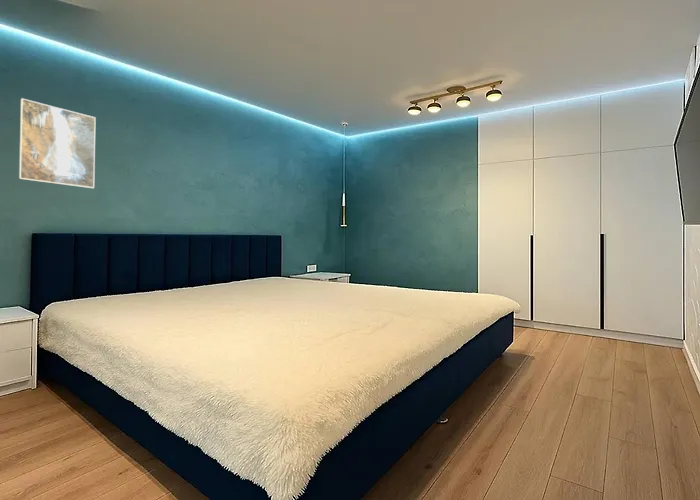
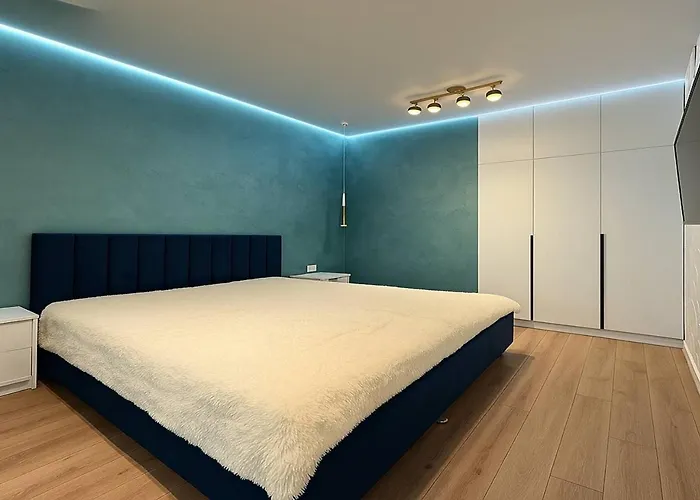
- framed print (59, 146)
